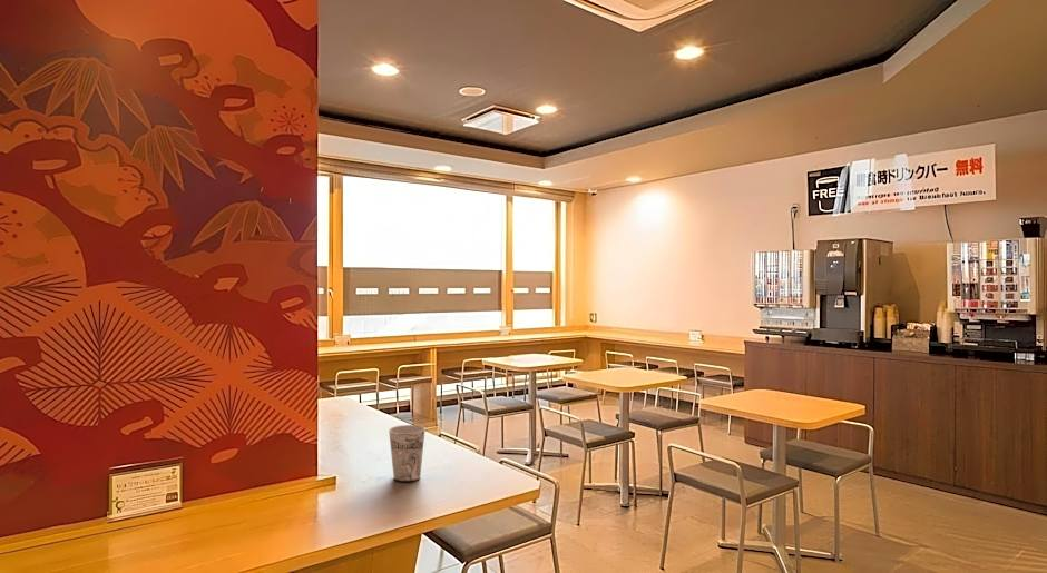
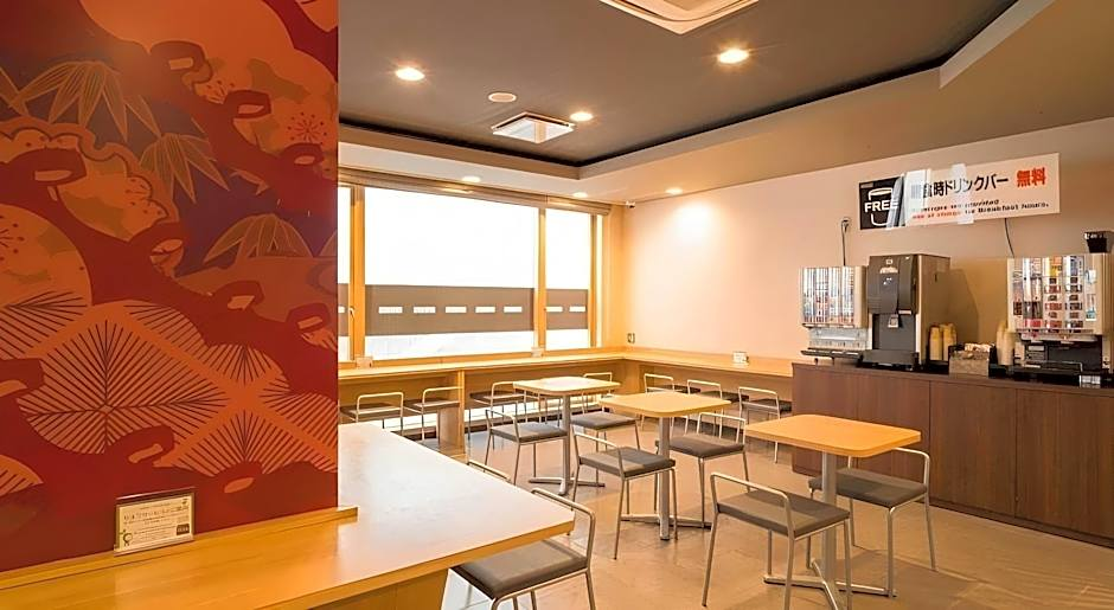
- cup (407, 453)
